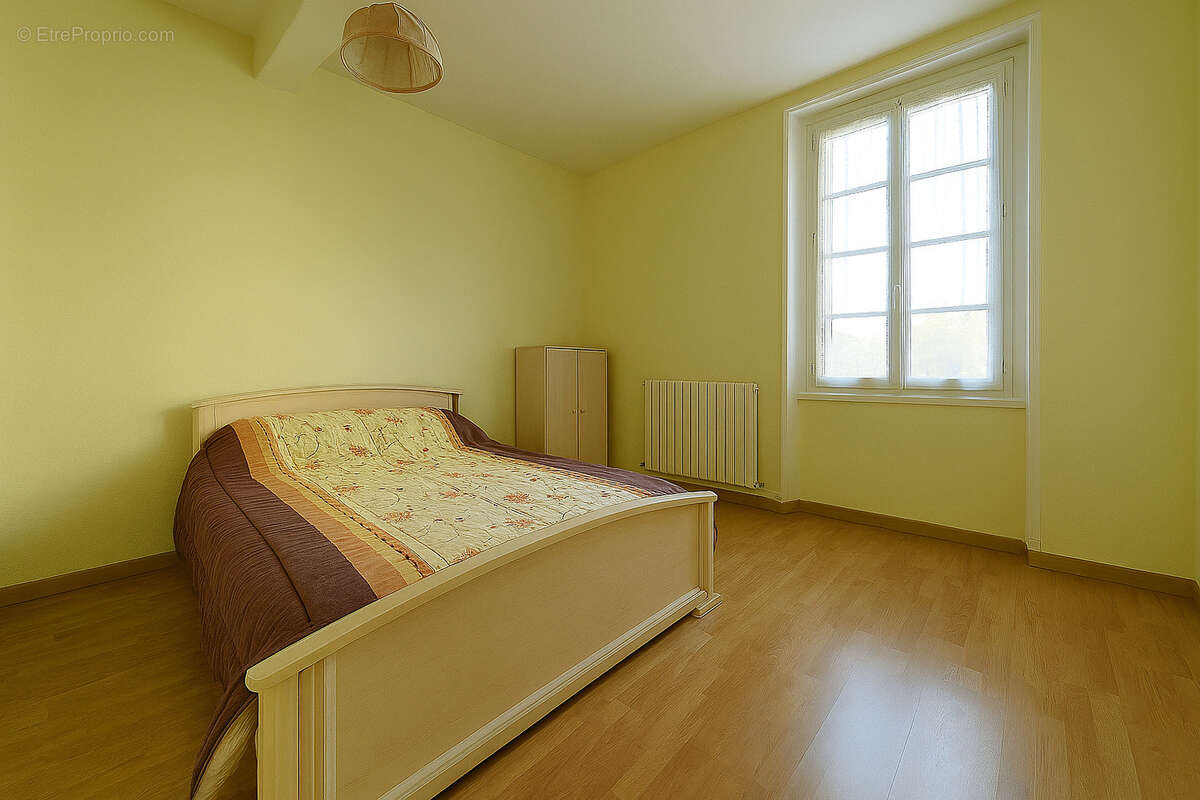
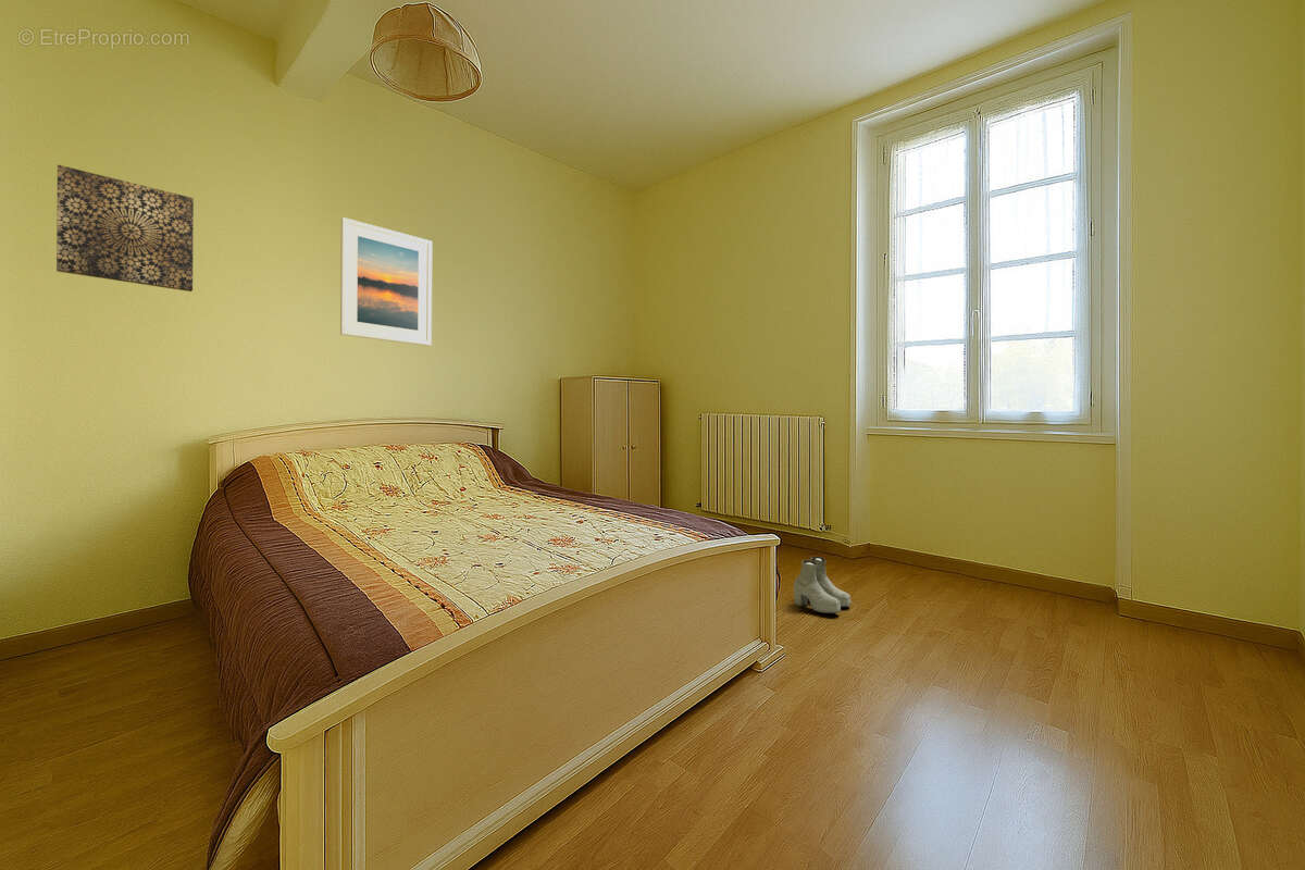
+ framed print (388, 285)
+ wall art (128, 232)
+ boots (821, 583)
